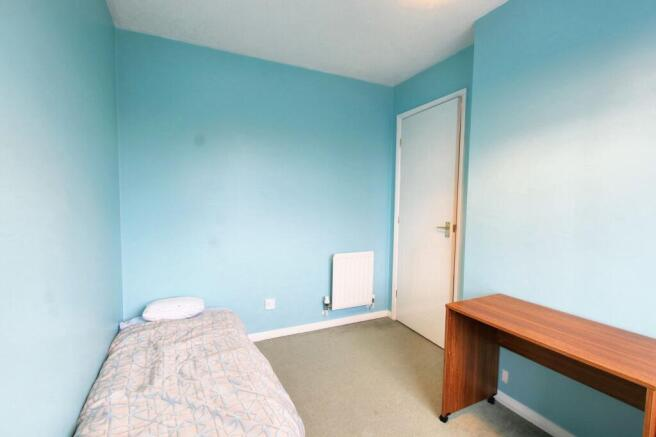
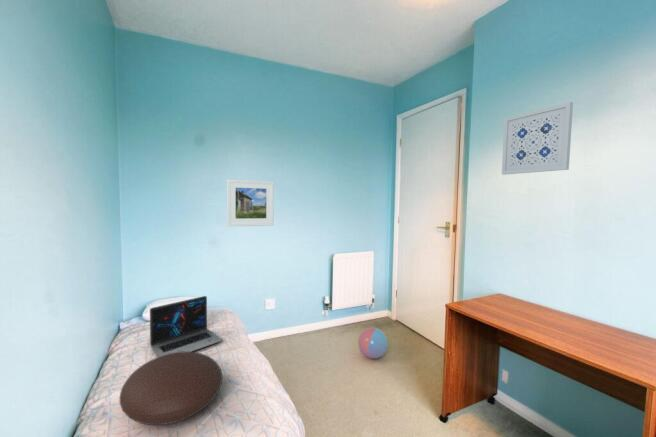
+ wall art (533, 141)
+ laptop (187, 325)
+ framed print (251, 203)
+ cushion (174, 383)
+ ball (372, 342)
